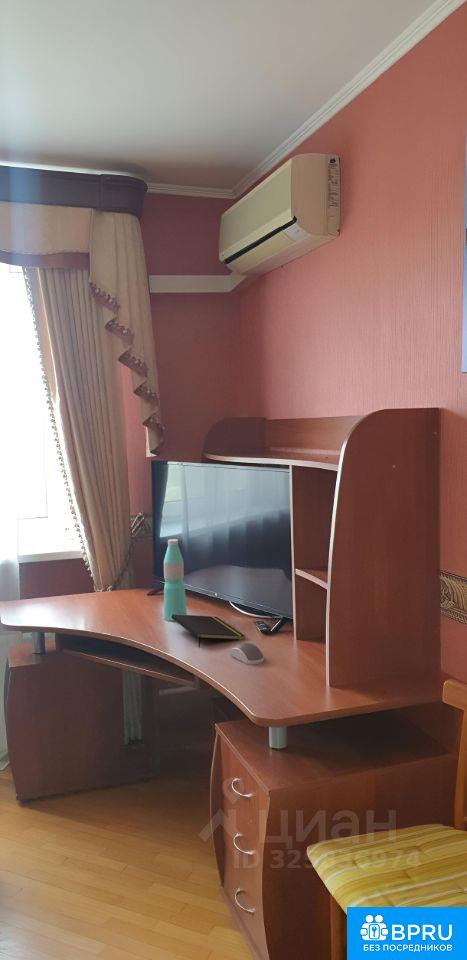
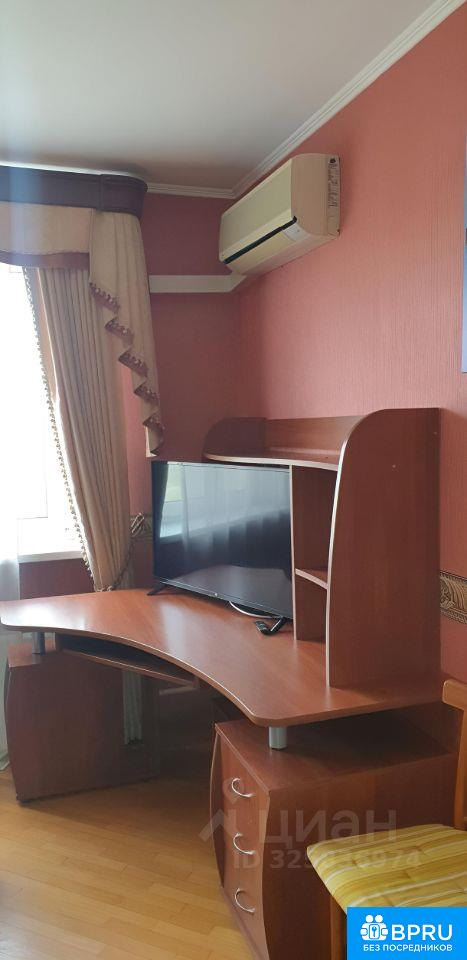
- water bottle (174, 579)
- computer mouse (247, 651)
- notepad (207, 626)
